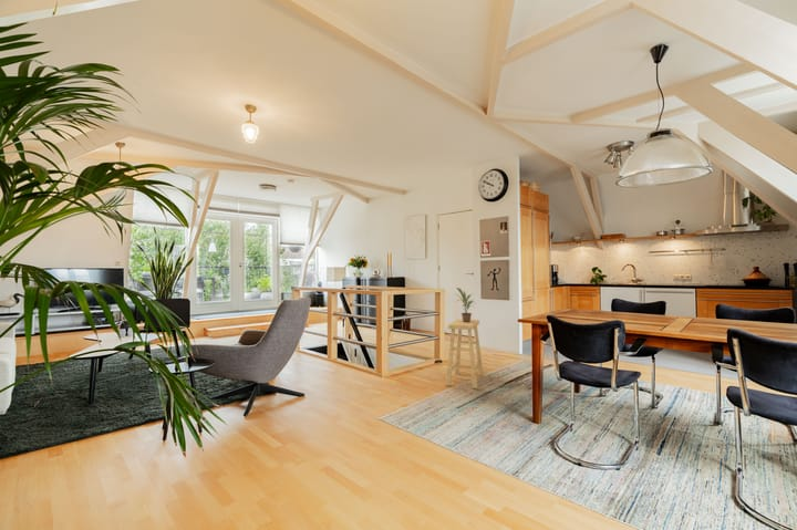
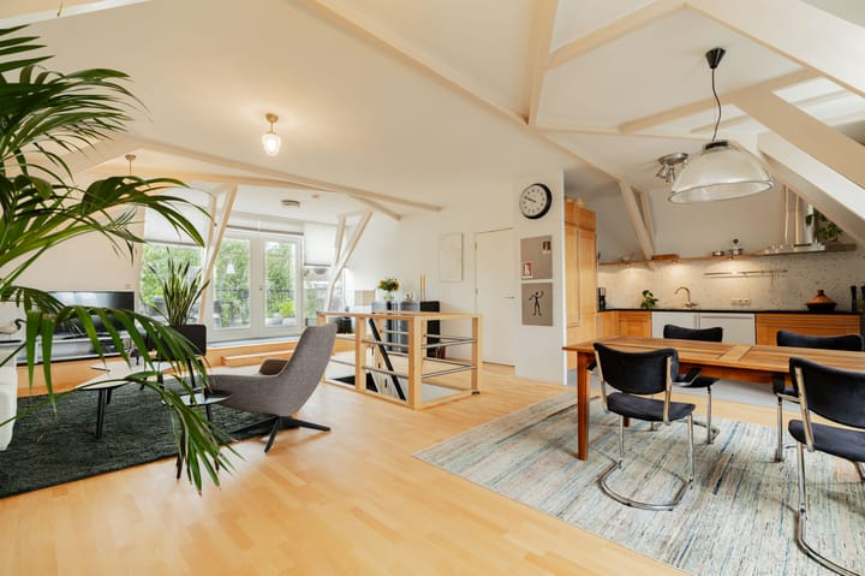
- stool (465, 350)
- potted plant (464, 304)
